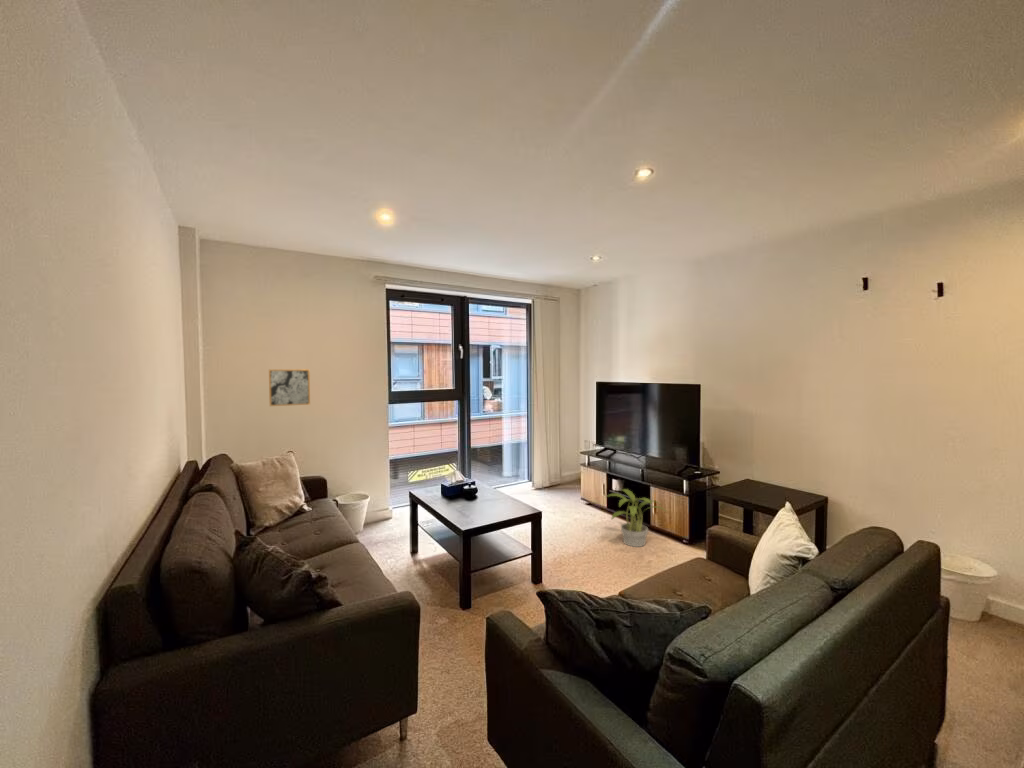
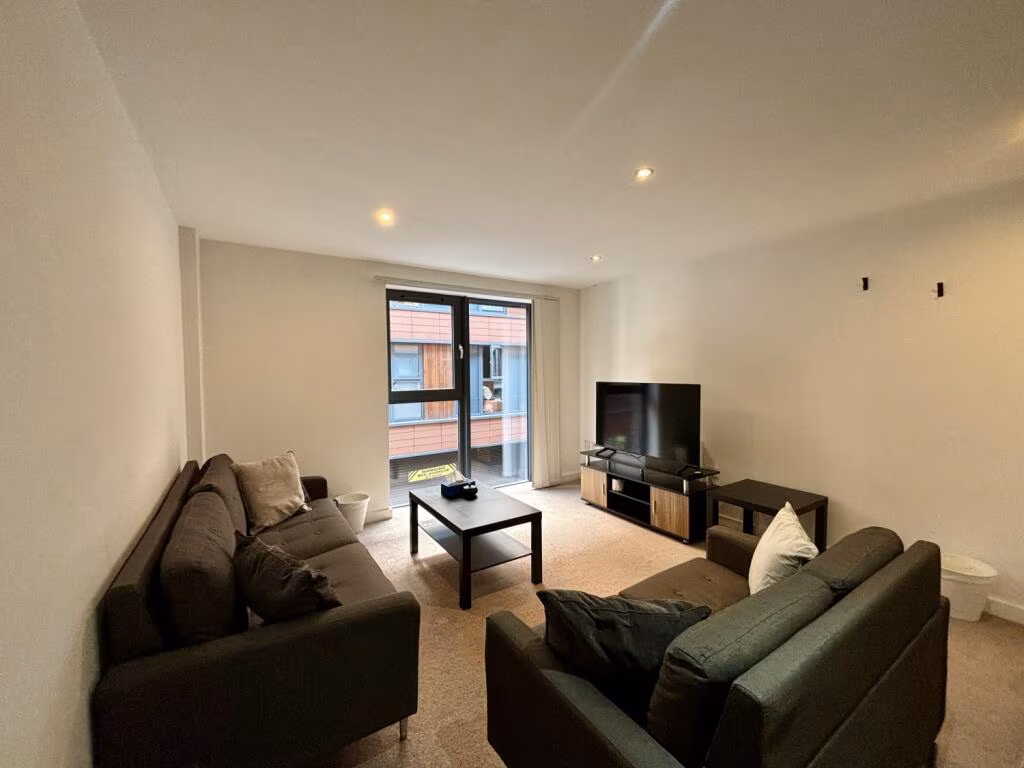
- wall art (289, 387)
- potted plant (635, 518)
